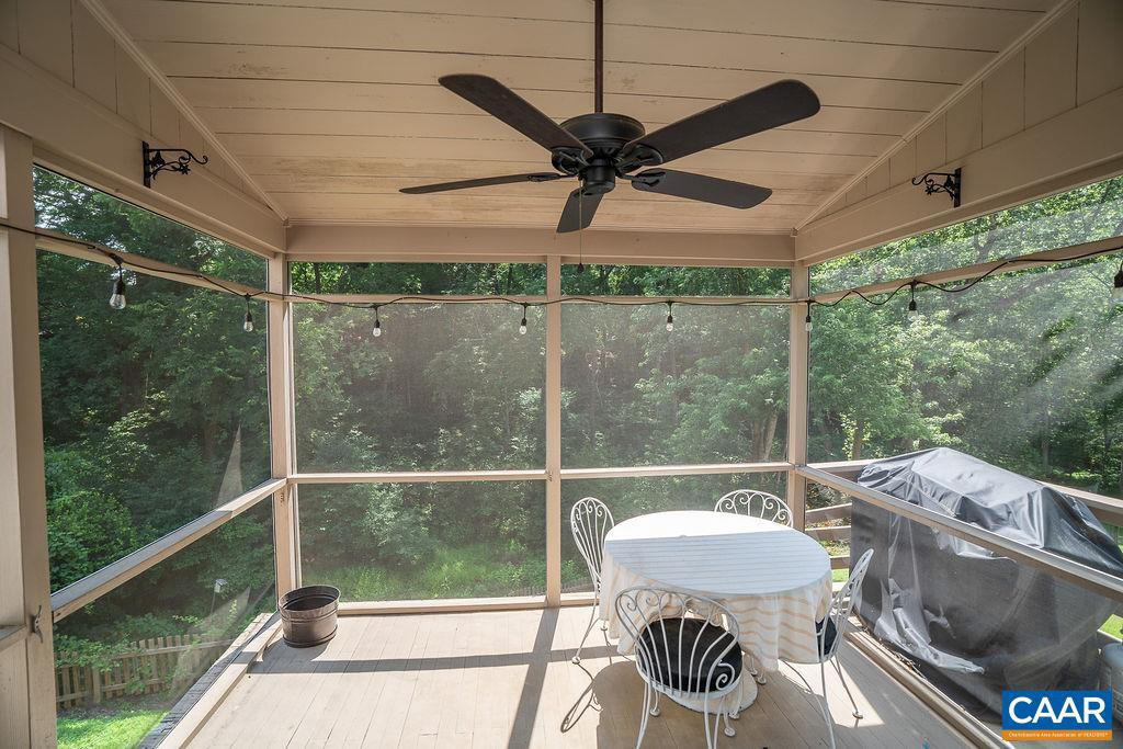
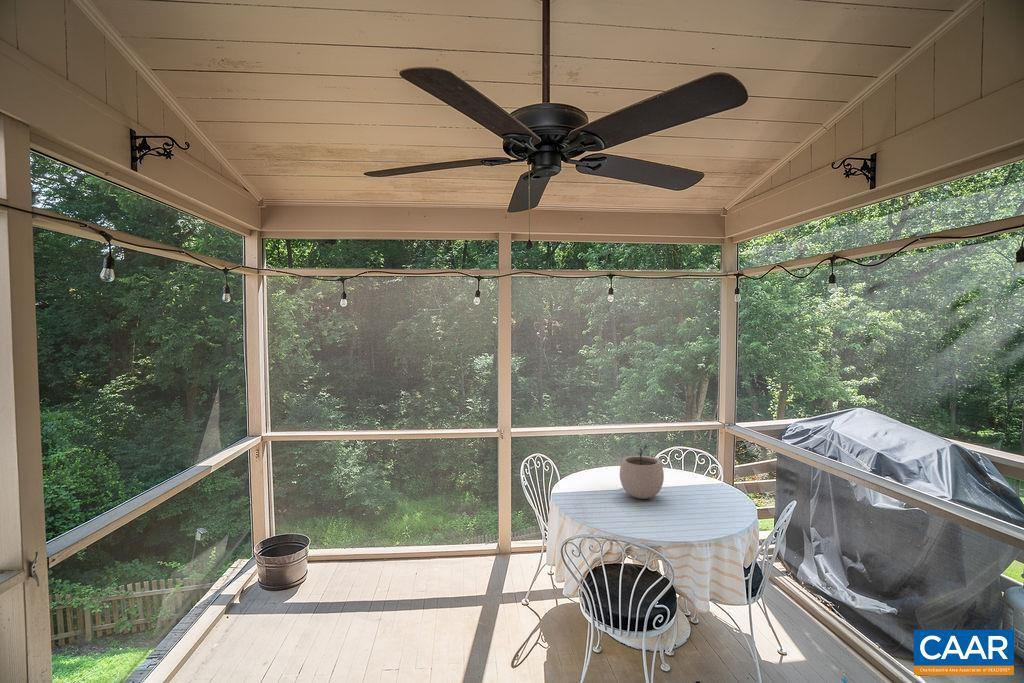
+ plant pot (641, 470)
